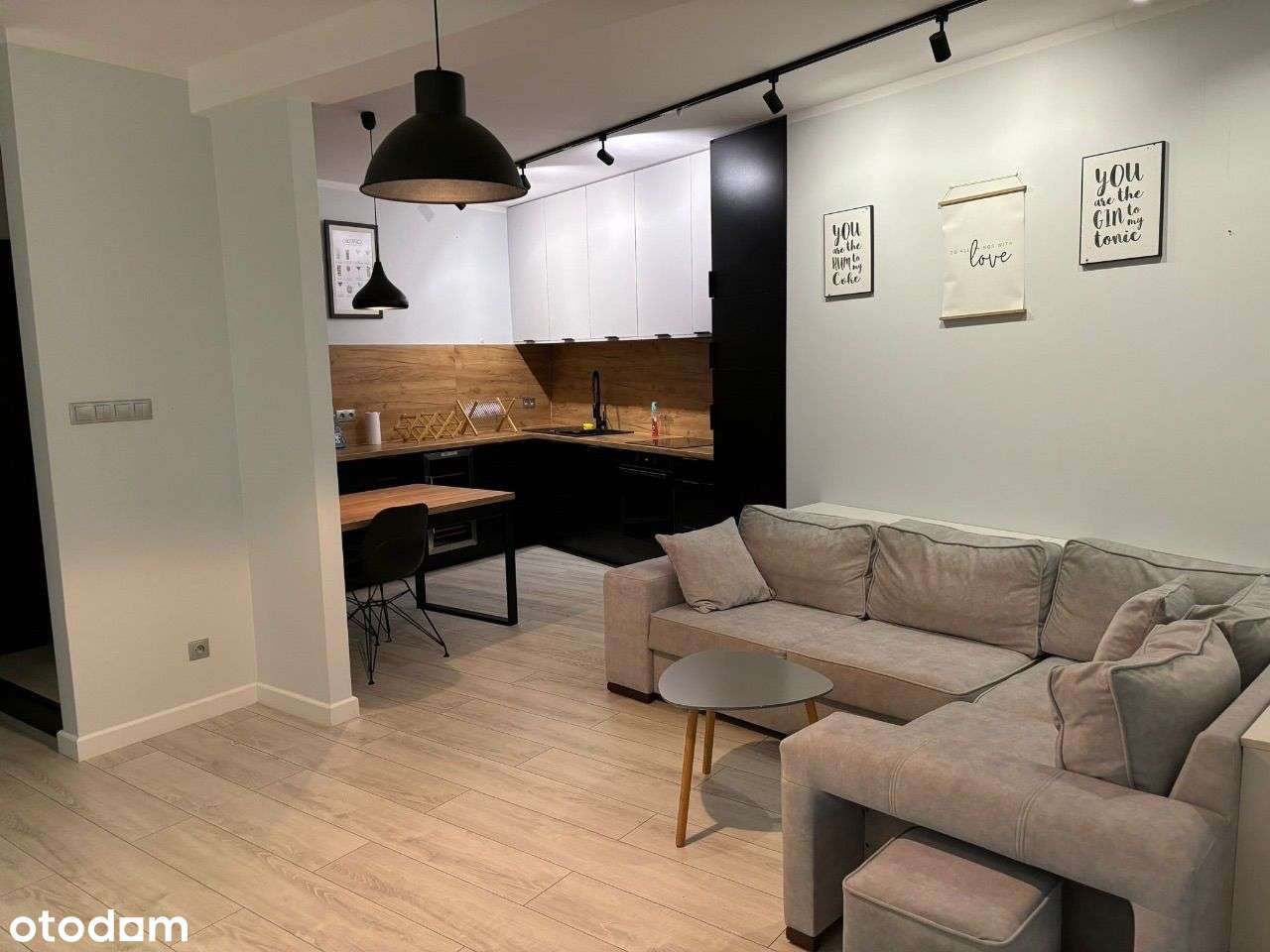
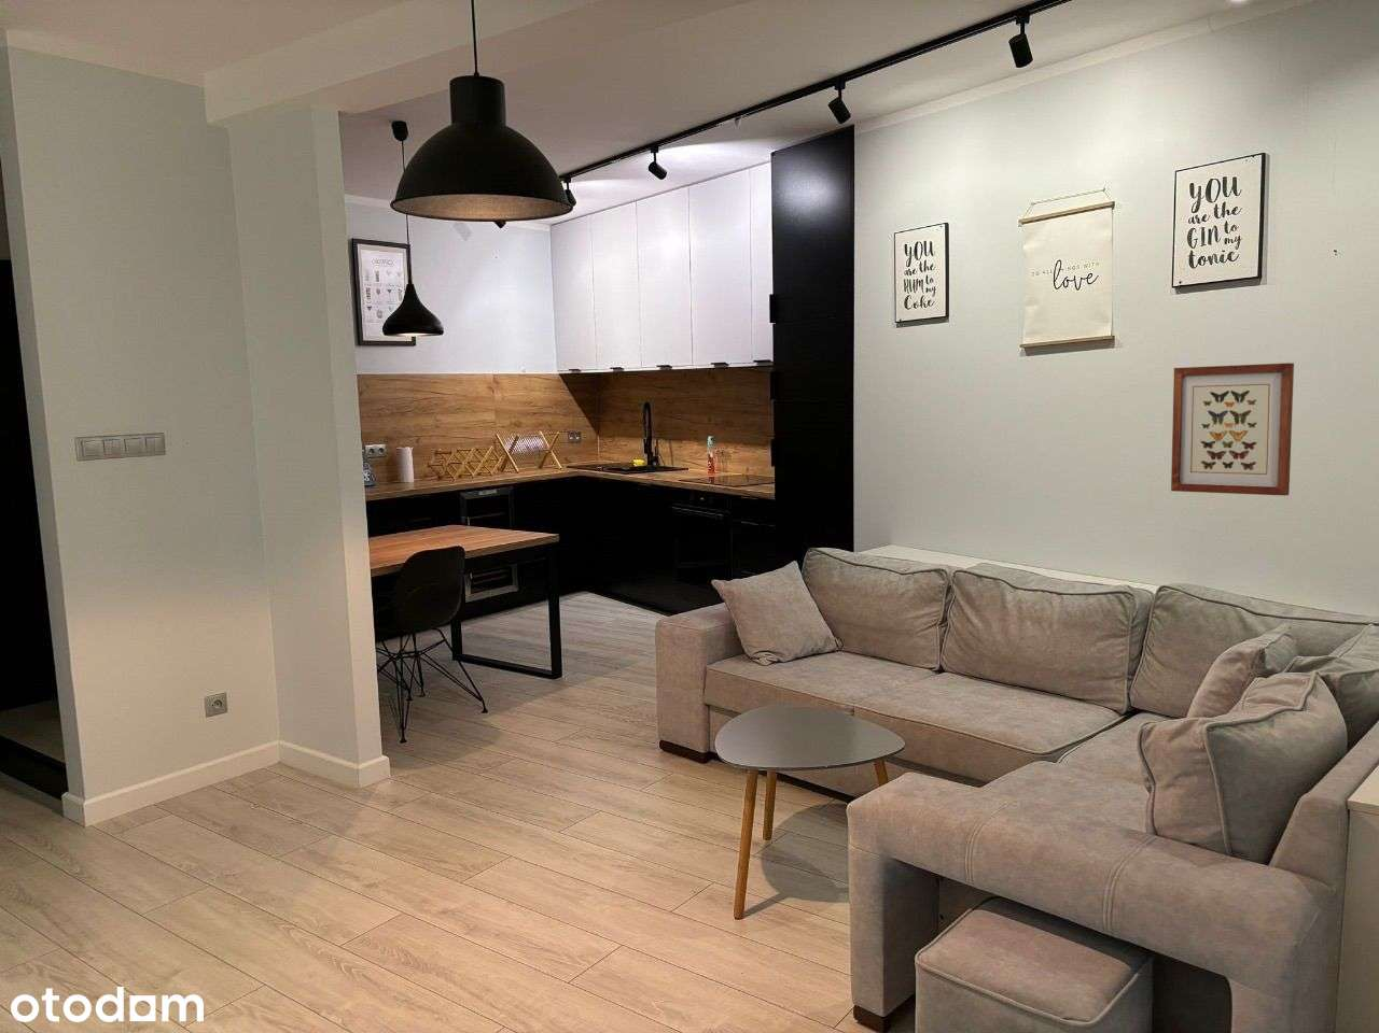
+ wall art (1229, 430)
